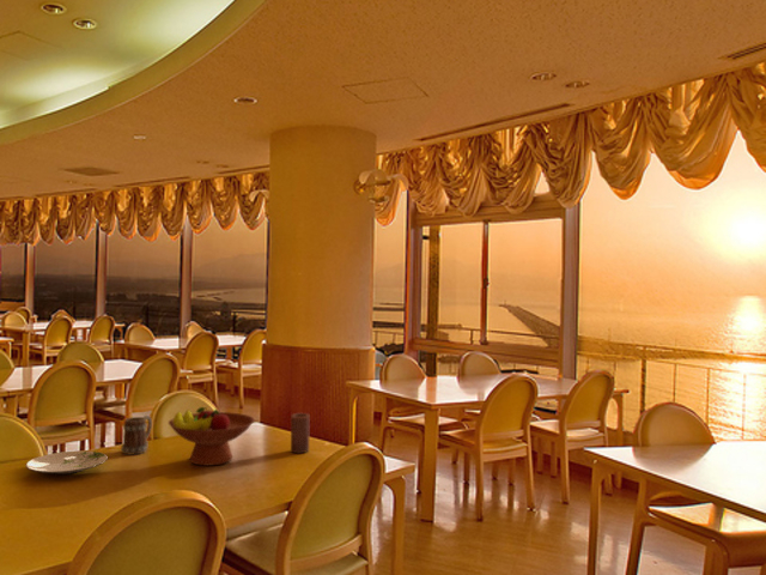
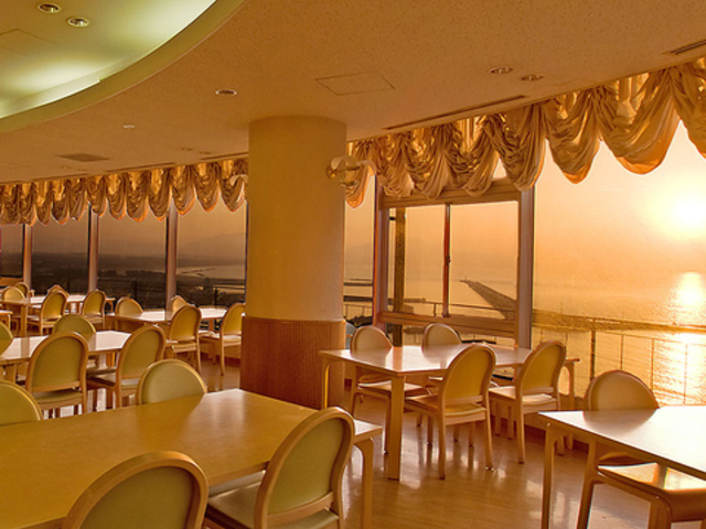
- plate (67, 465)
- candle (299, 432)
- fruit bowl (212, 432)
- mug (138, 434)
